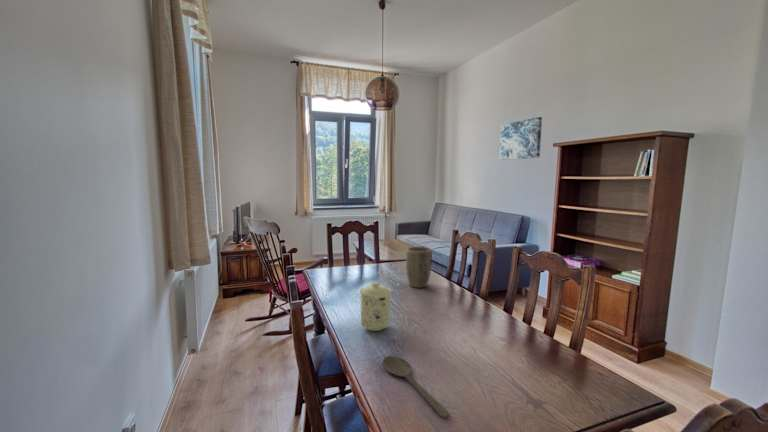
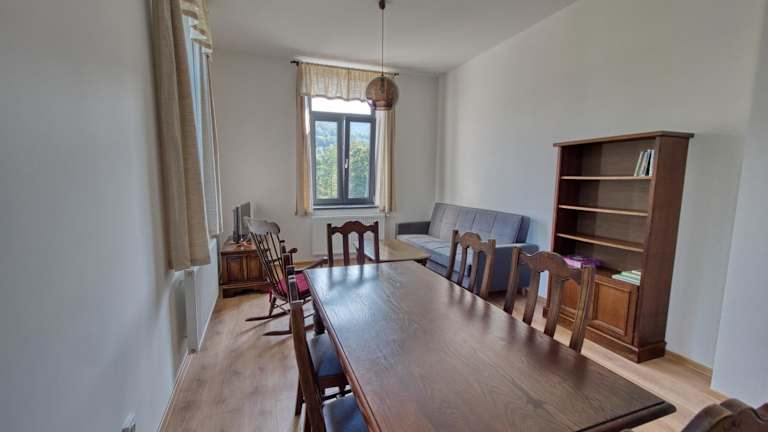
- plant pot (418, 267)
- mug (374, 304)
- wall art (518, 140)
- wooden spoon (413, 382)
